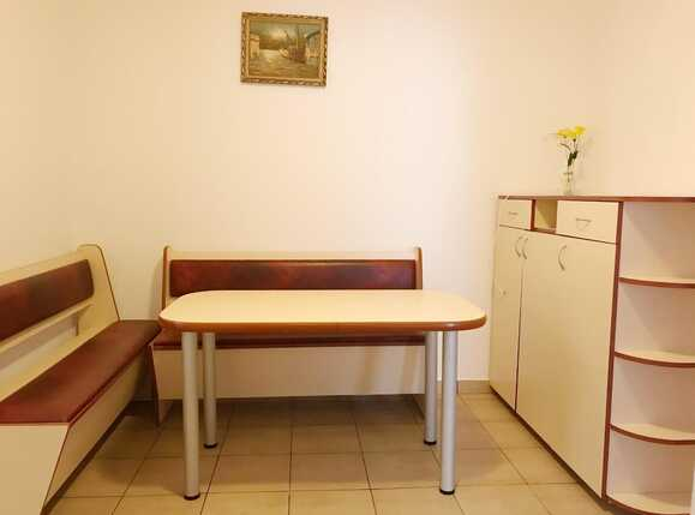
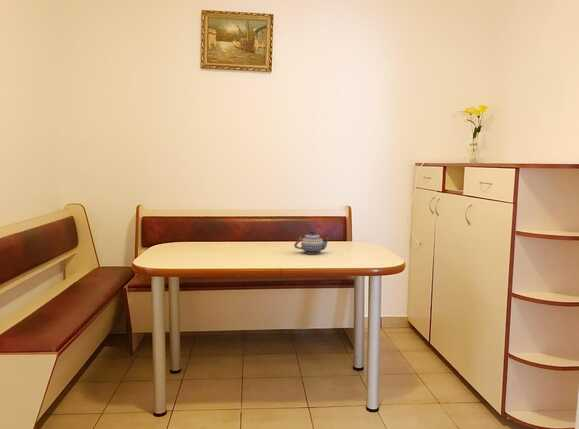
+ teapot (312, 241)
